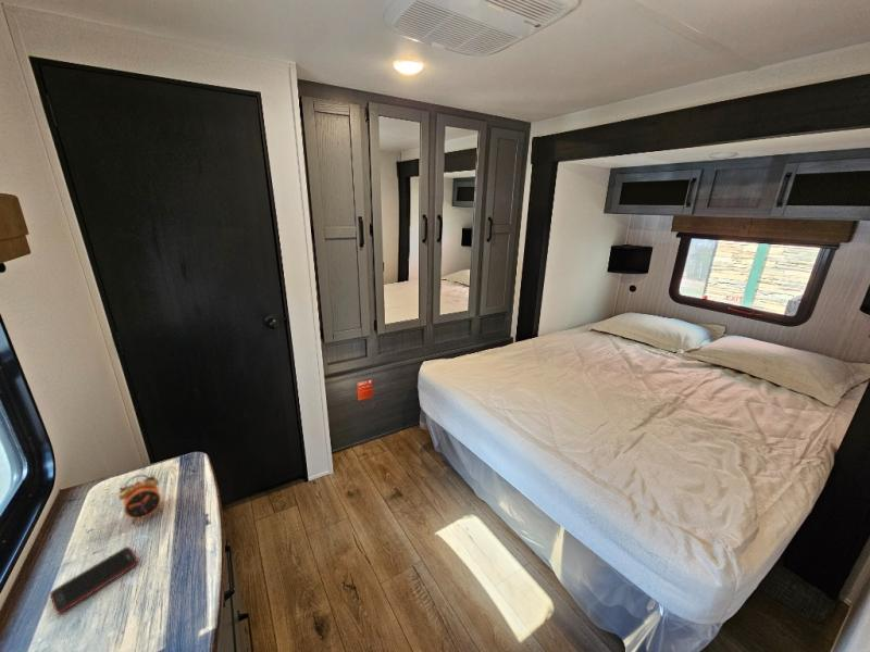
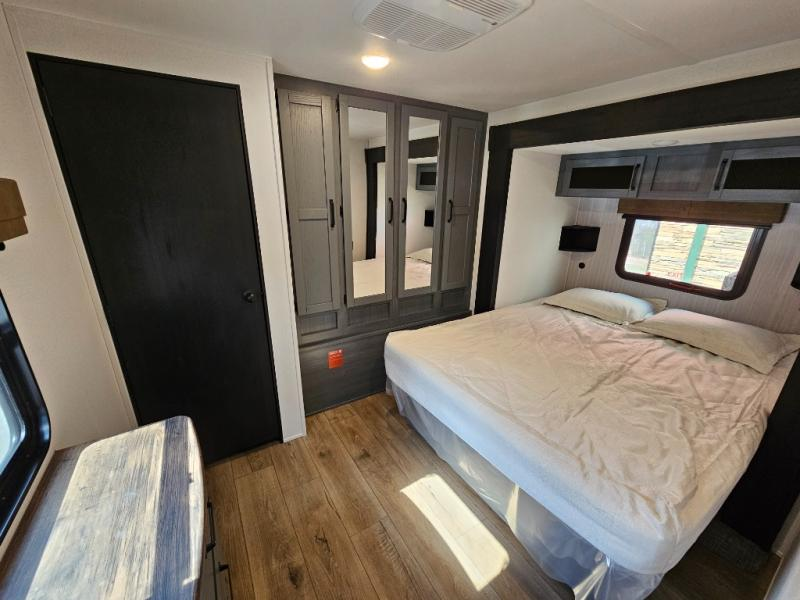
- alarm clock (140, 496)
- cell phone (96, 577)
